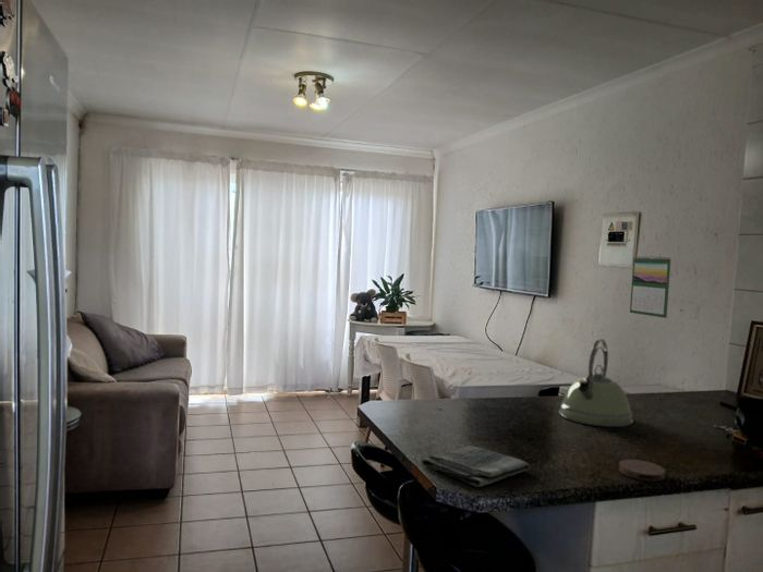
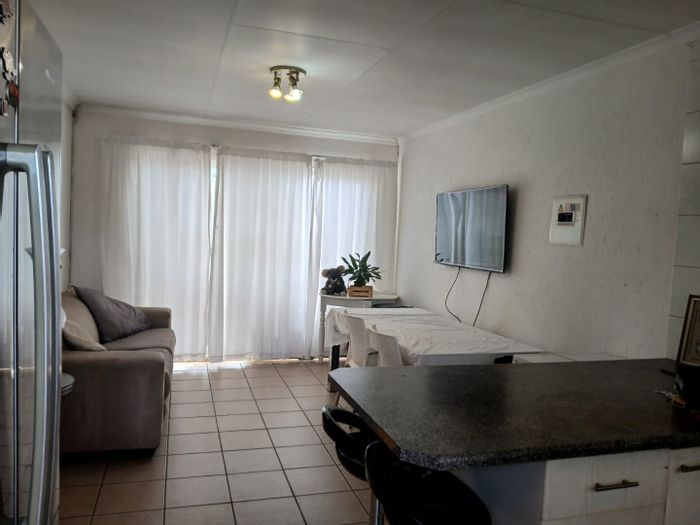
- calendar (649, 285)
- coaster (641, 470)
- dish towel (474, 462)
- kettle (595, 378)
